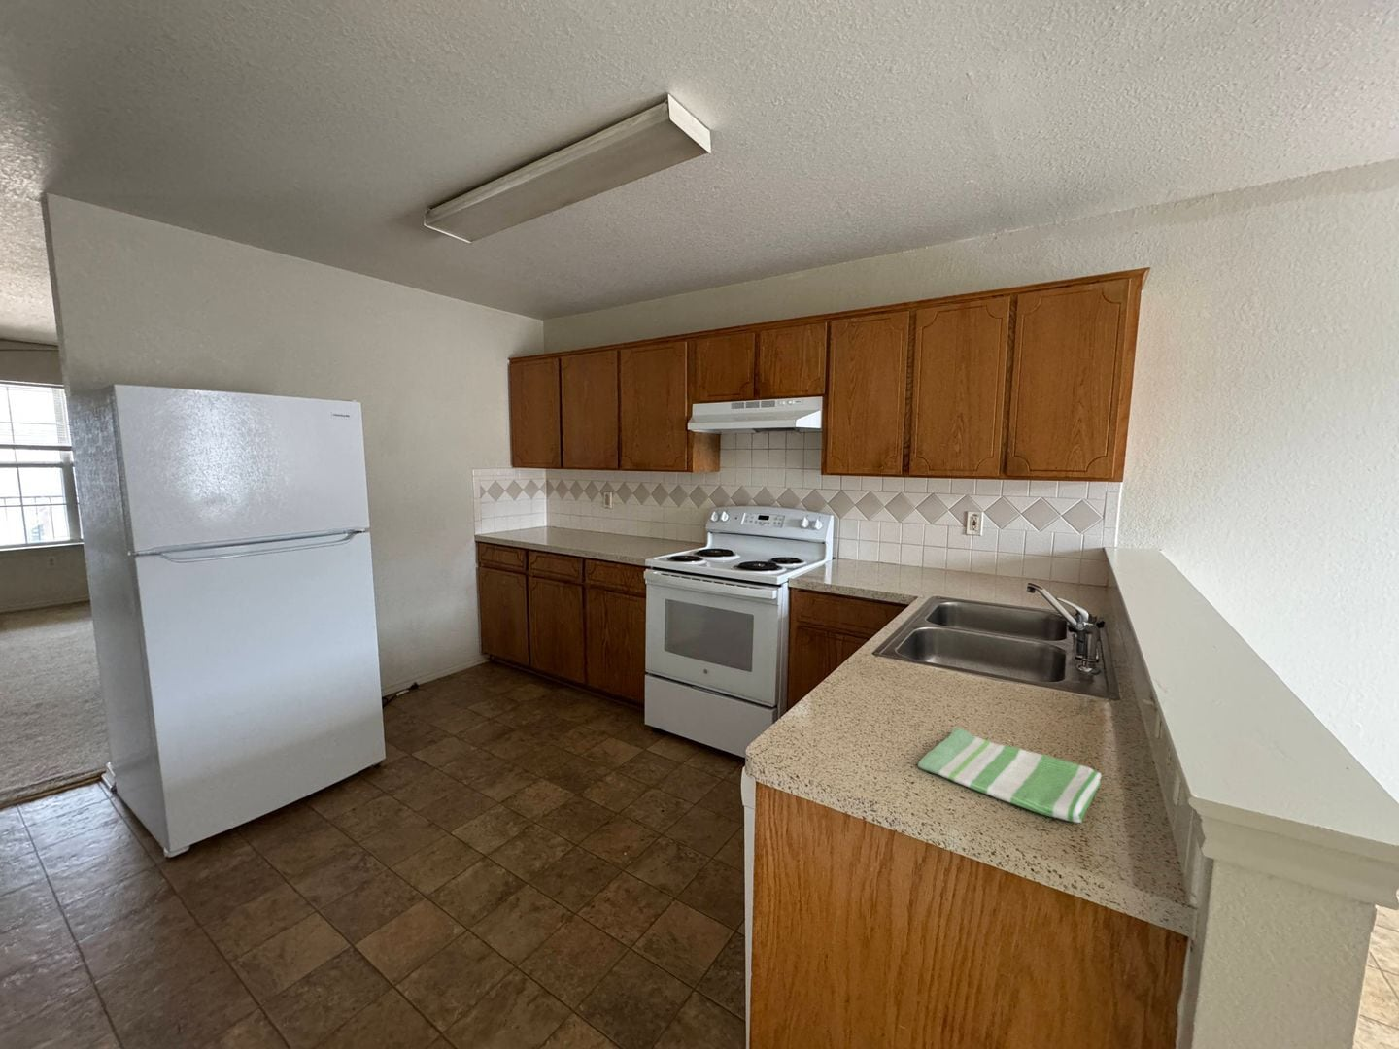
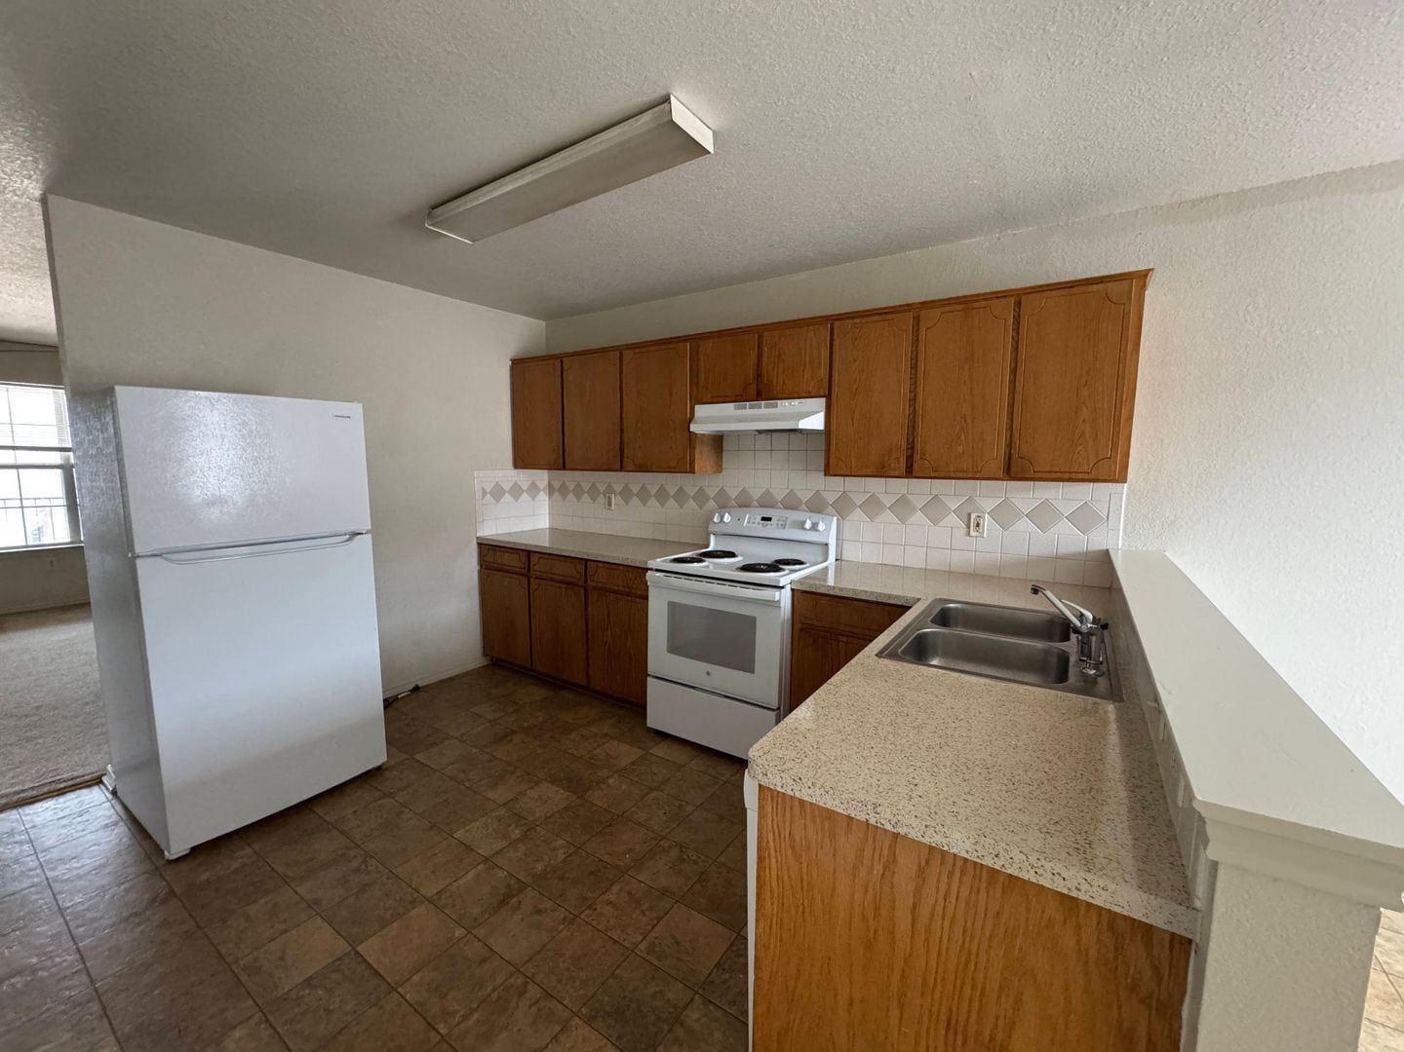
- dish towel (1008, 769)
